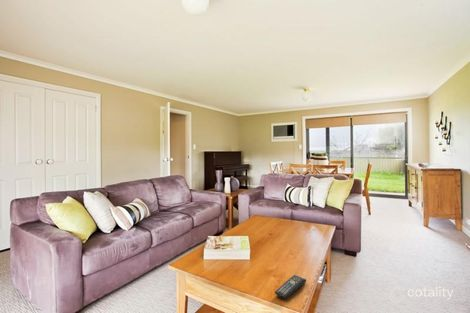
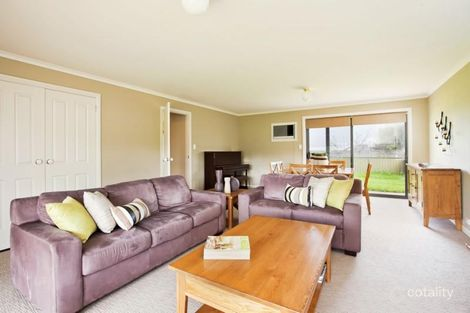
- remote control (291, 285)
